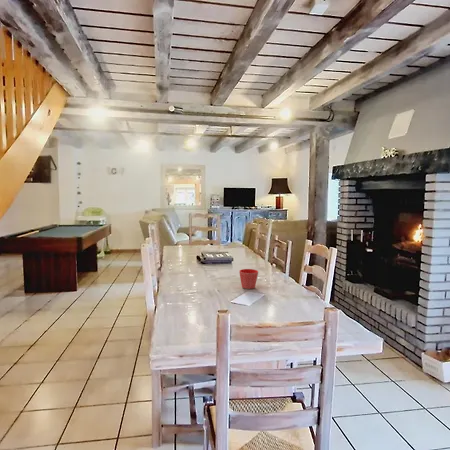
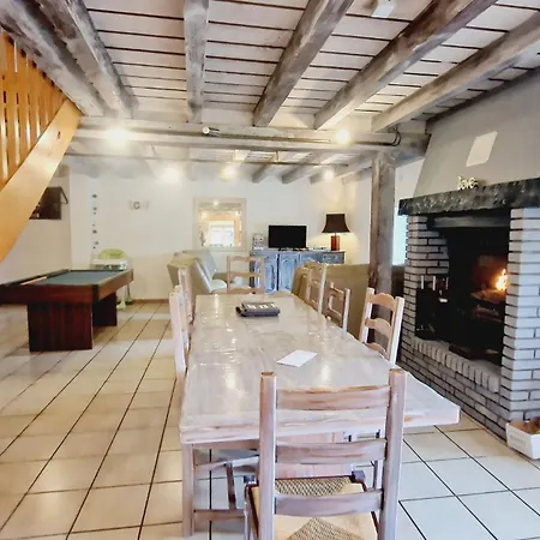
- flower pot (248, 279)
